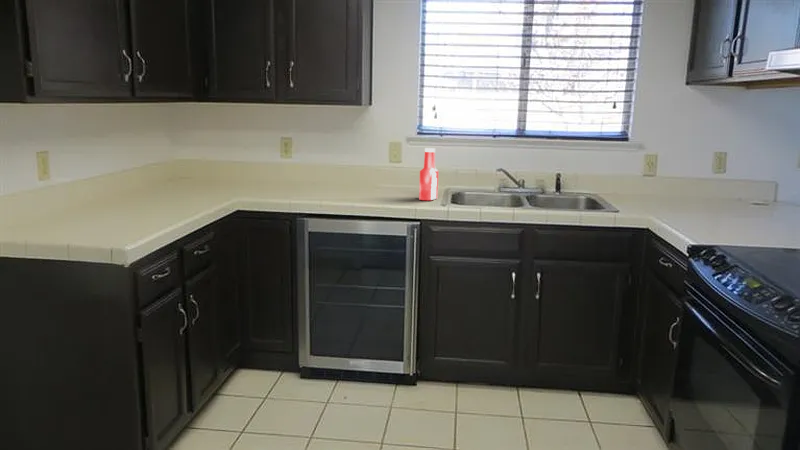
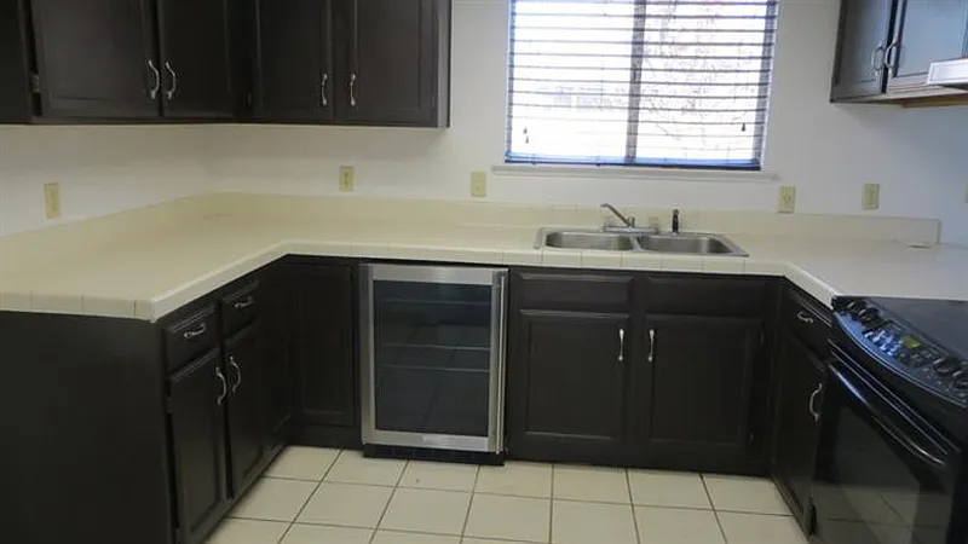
- soap bottle (429, 173)
